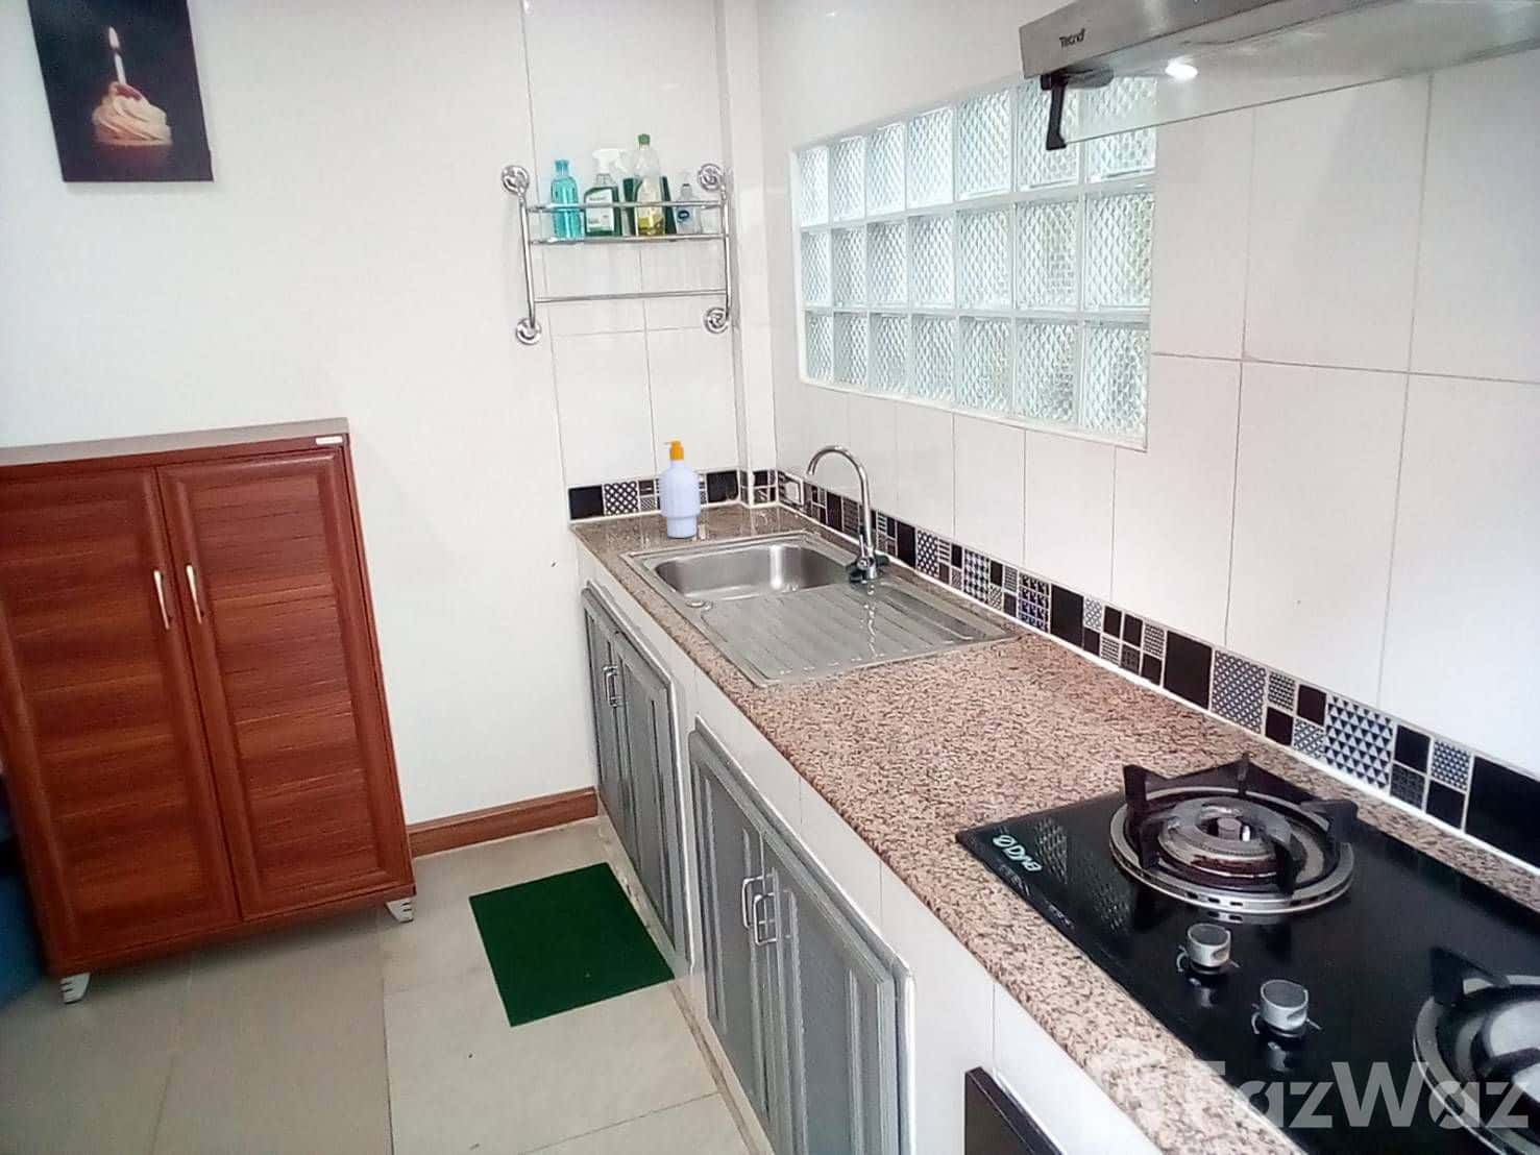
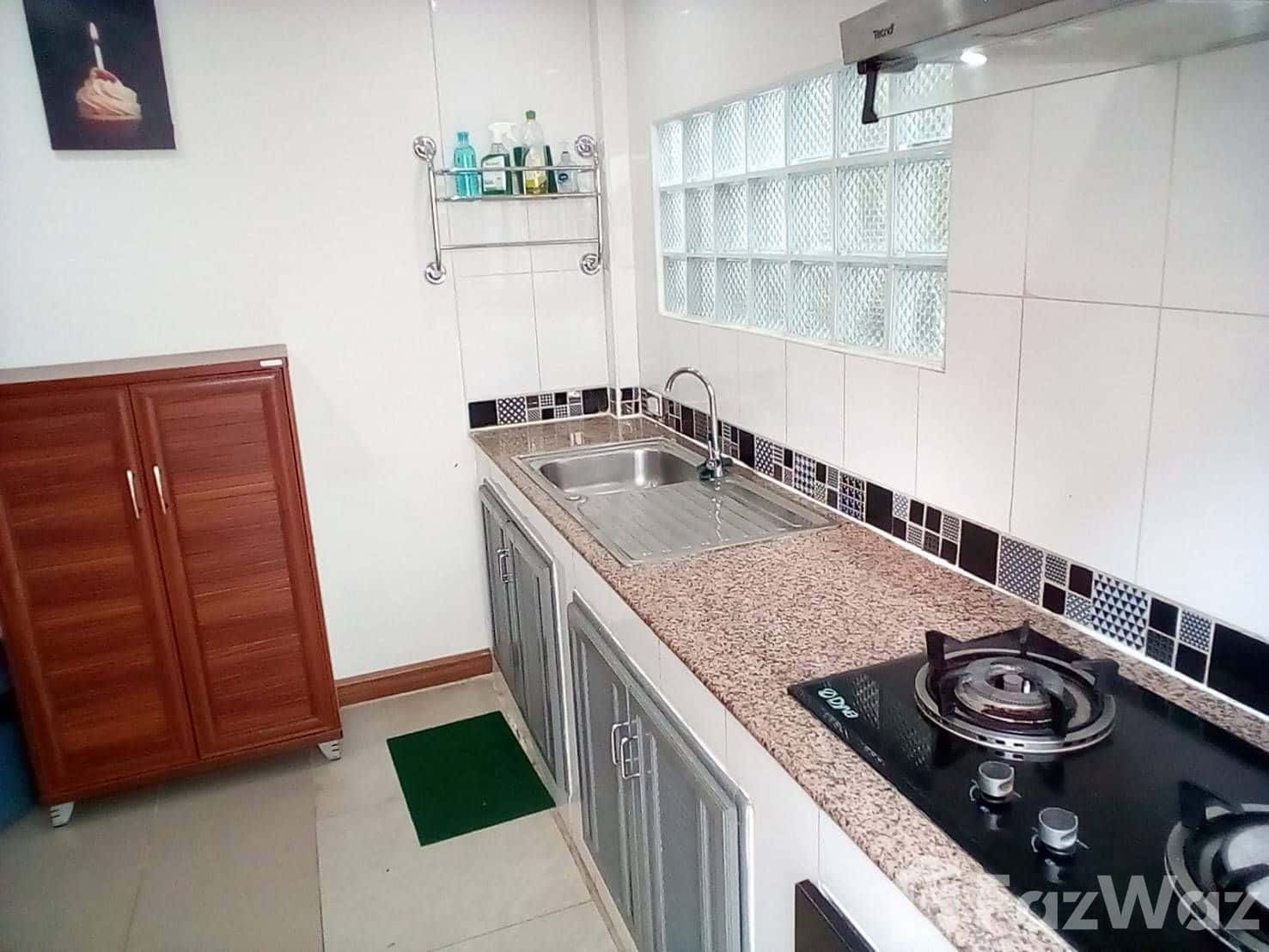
- soap bottle (678, 489)
